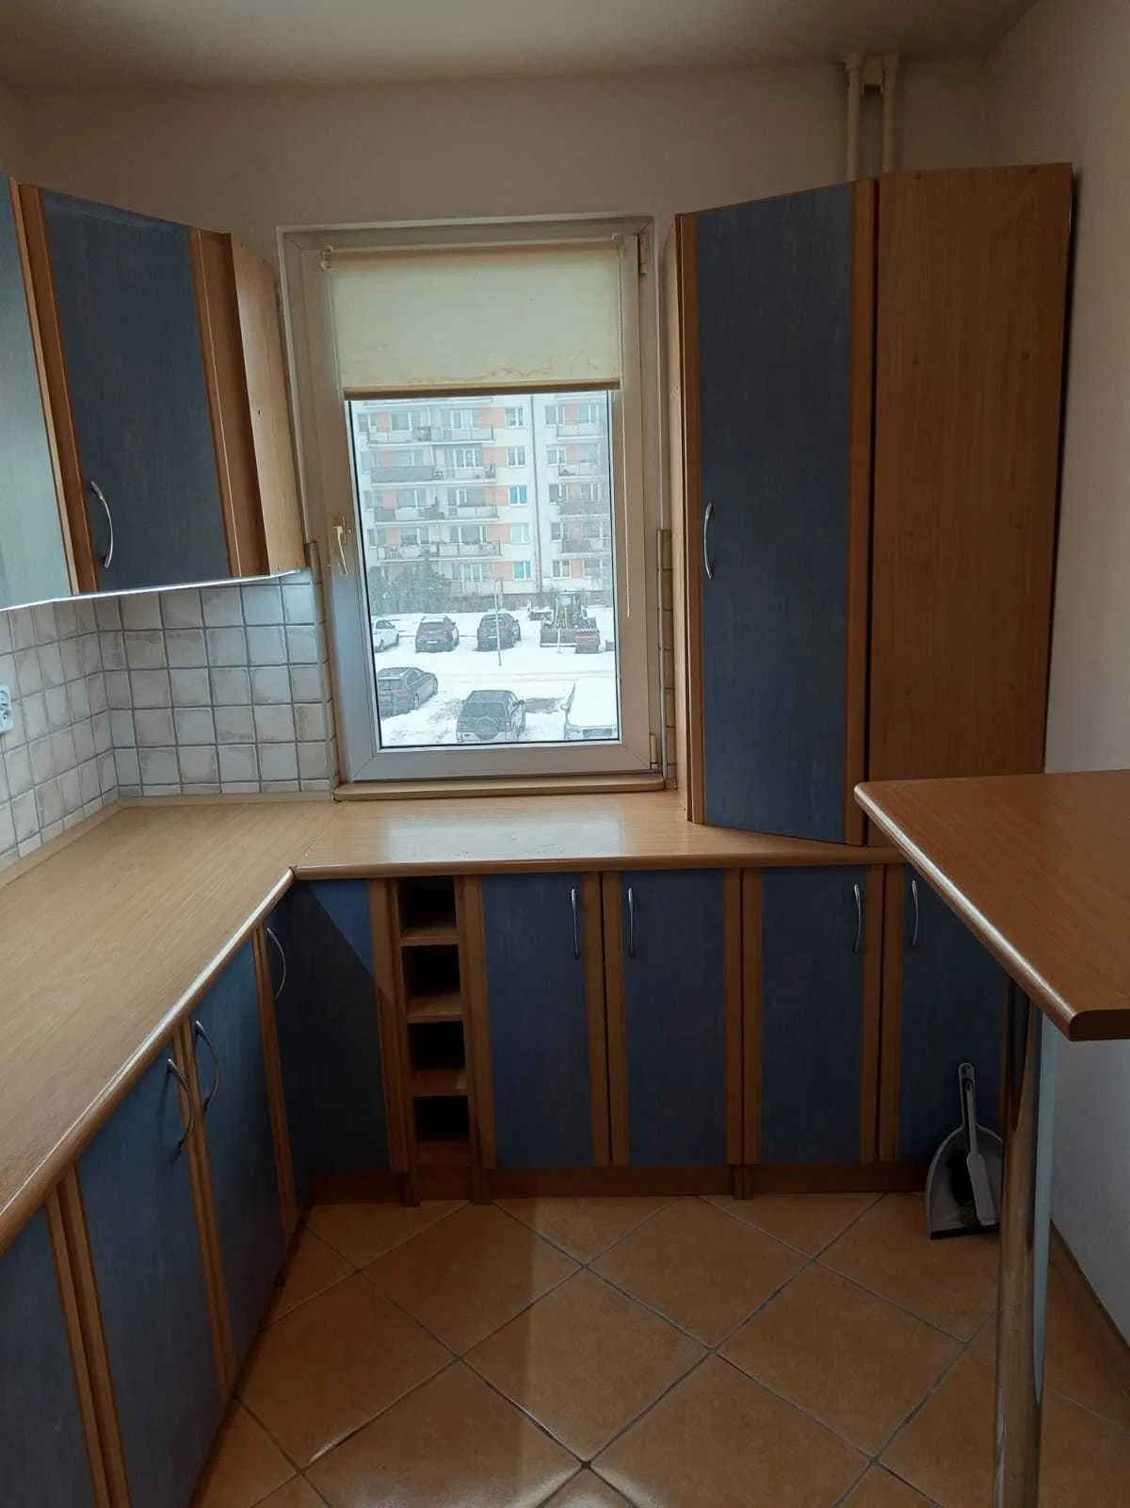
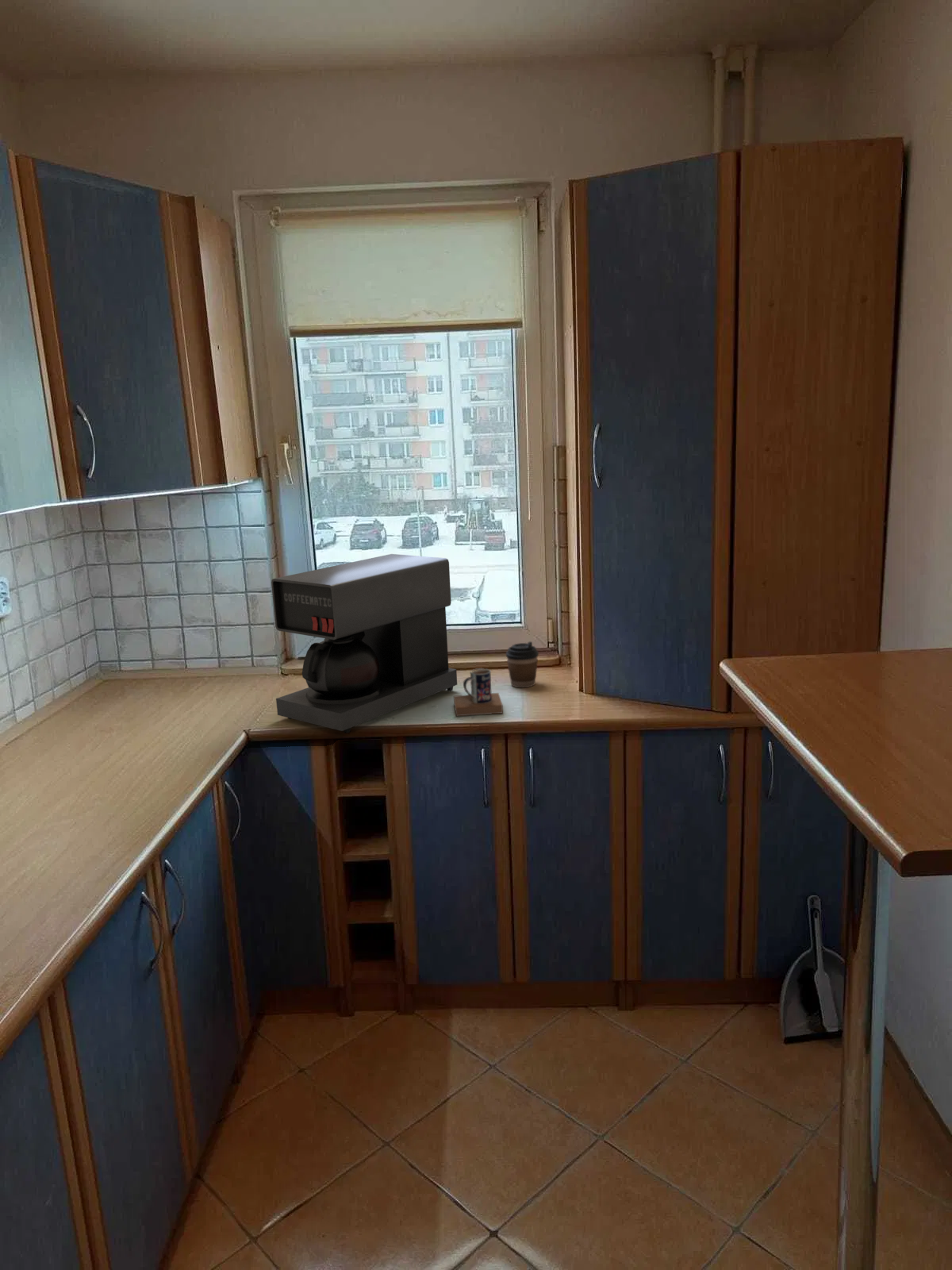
+ mug (477, 689)
+ coffee cup (522, 664)
+ coffee maker (367, 637)
